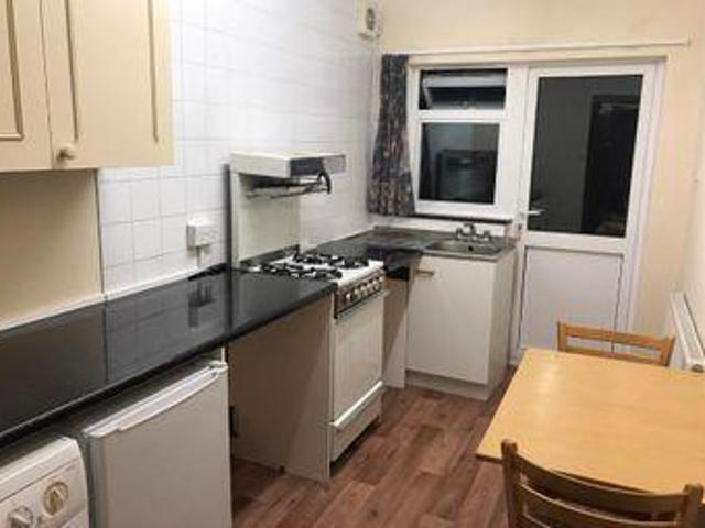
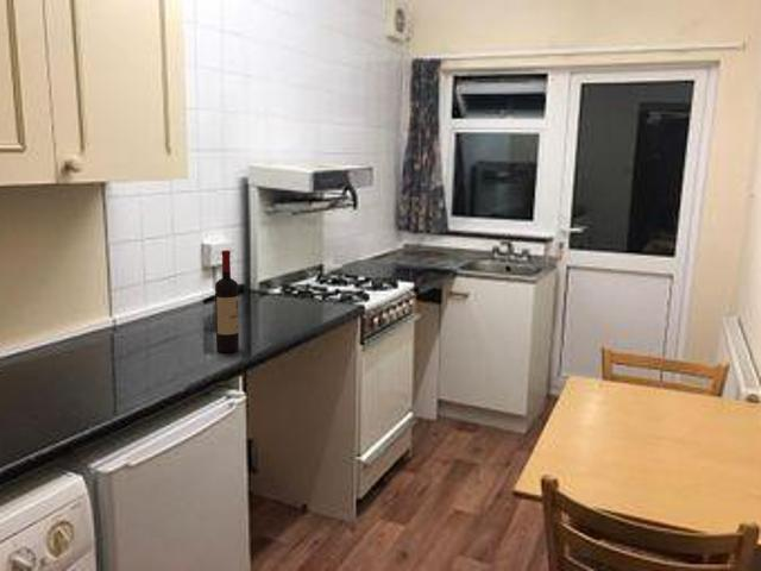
+ wine bottle (226, 301)
